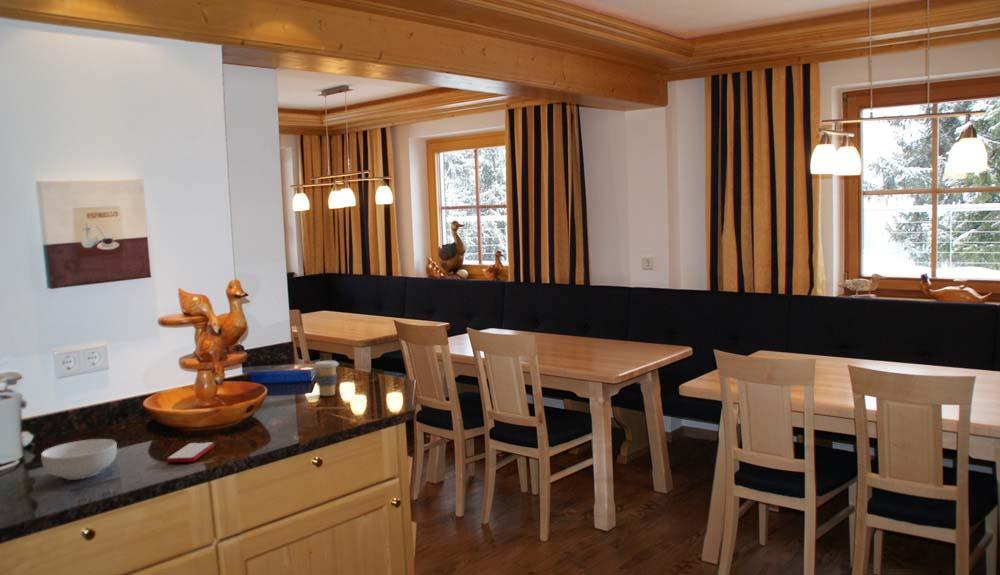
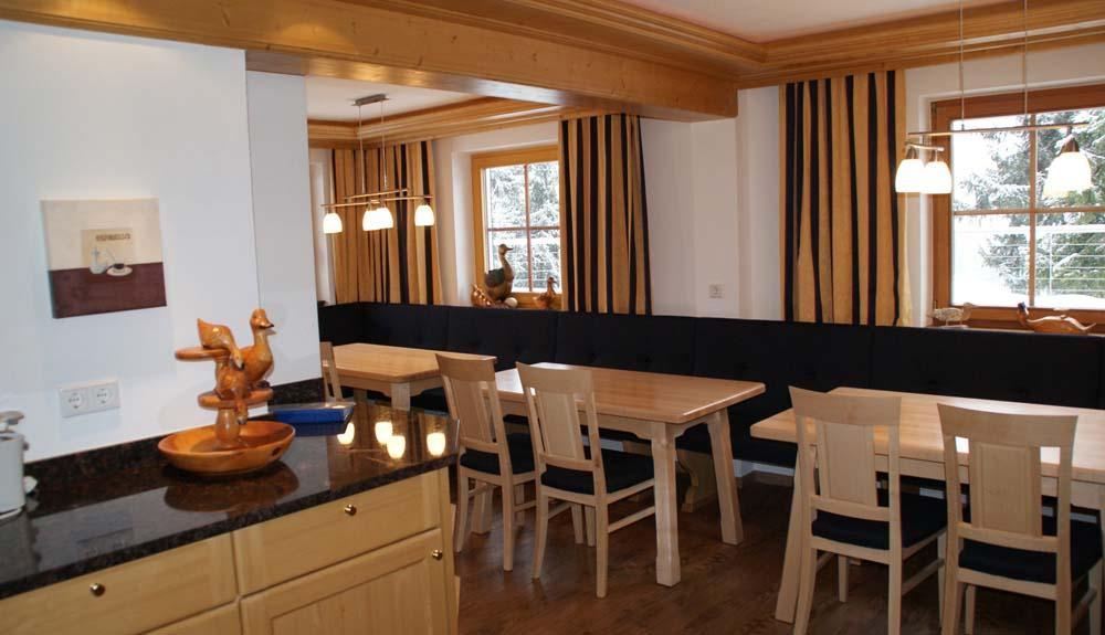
- coffee cup (326, 378)
- cereal bowl (80, 461)
- smartphone (191, 451)
